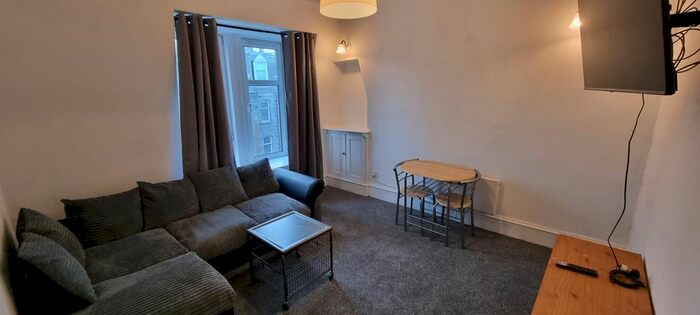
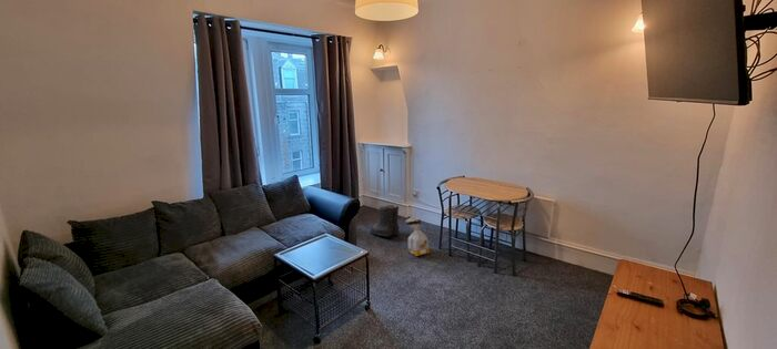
+ bag (416, 235)
+ boots (384, 218)
